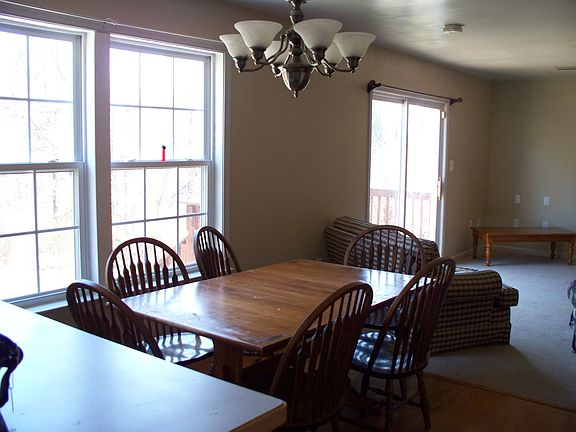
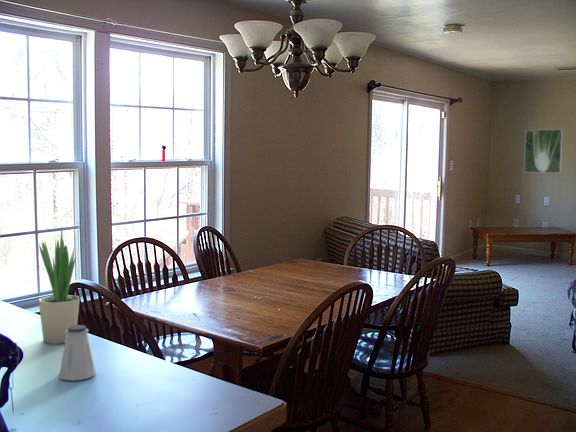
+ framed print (542, 151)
+ saltshaker (77, 350)
+ potted plant (57, 281)
